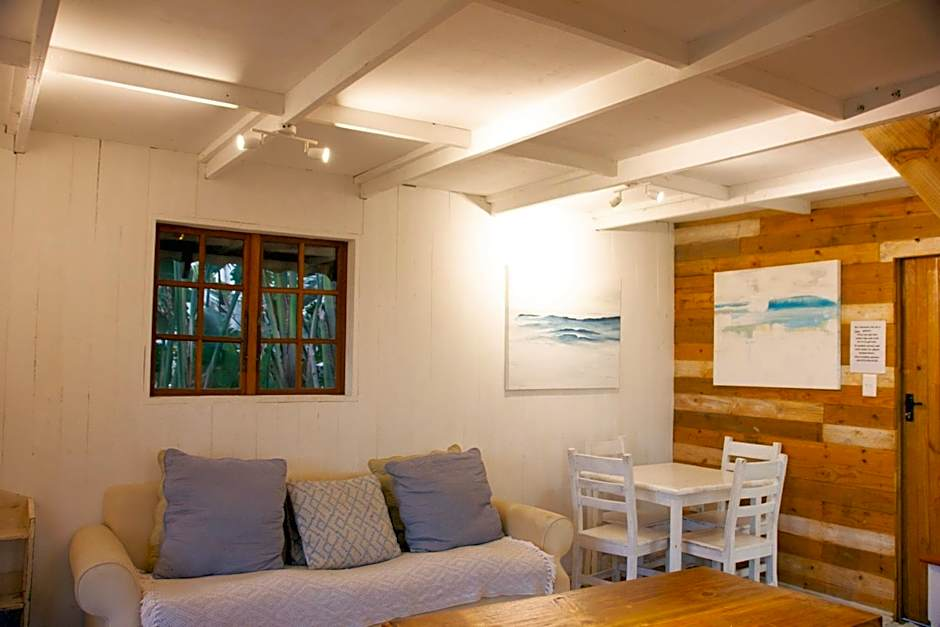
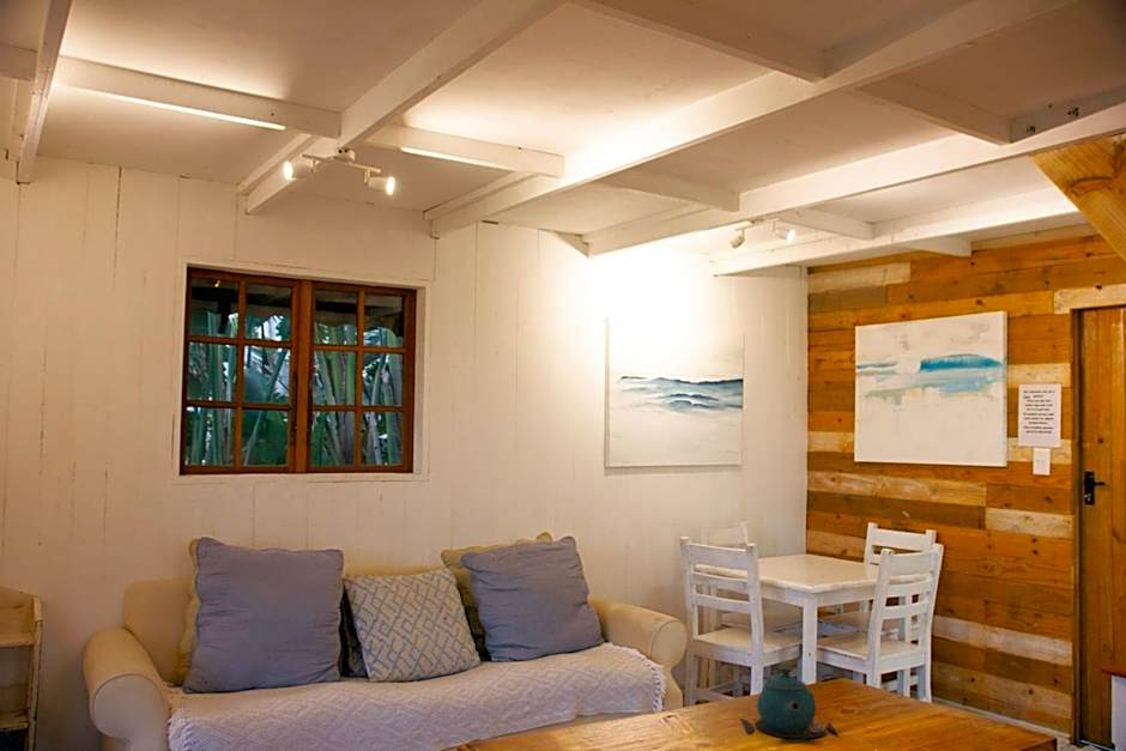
+ teapot (788, 696)
